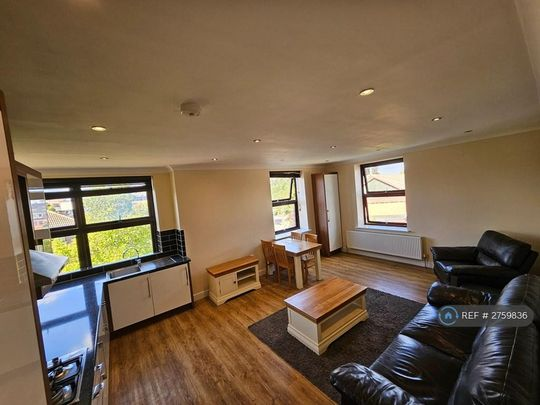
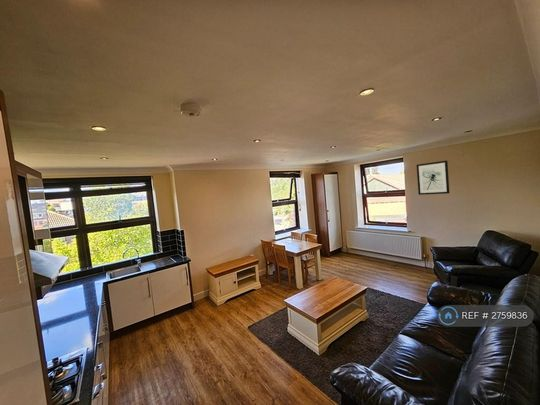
+ wall art (432, 178)
